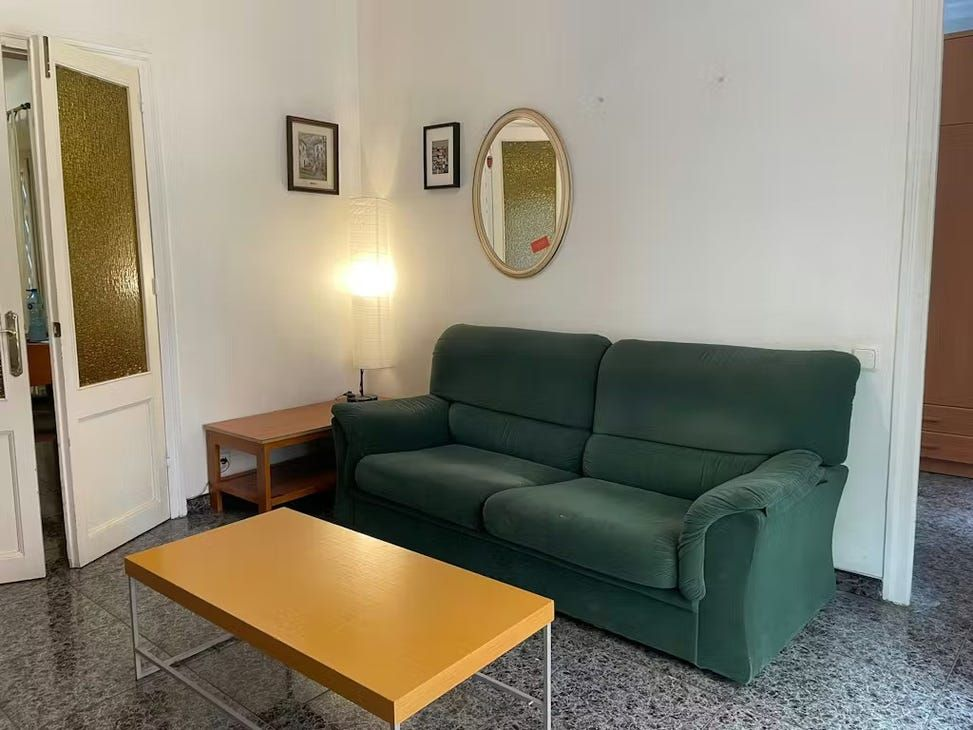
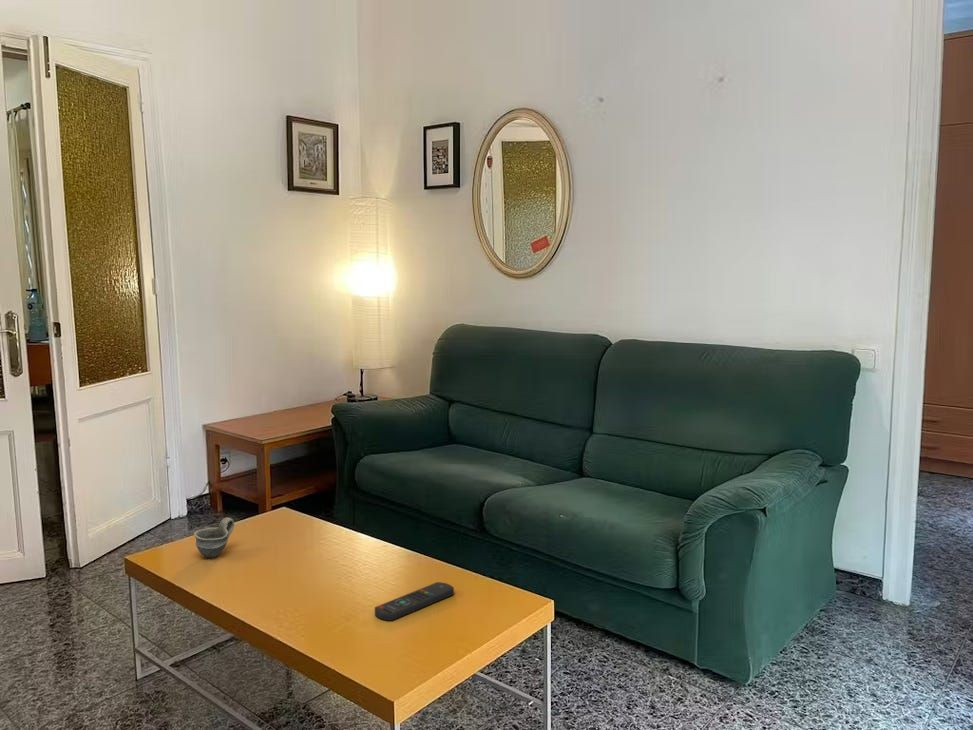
+ remote control (415, 600)
+ cup (215, 538)
